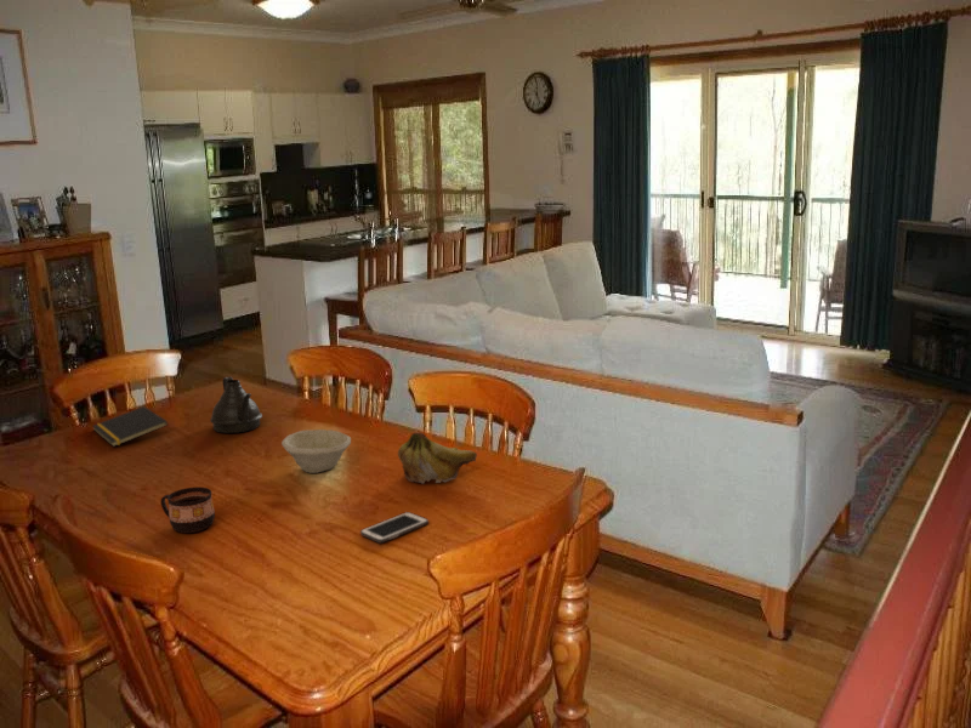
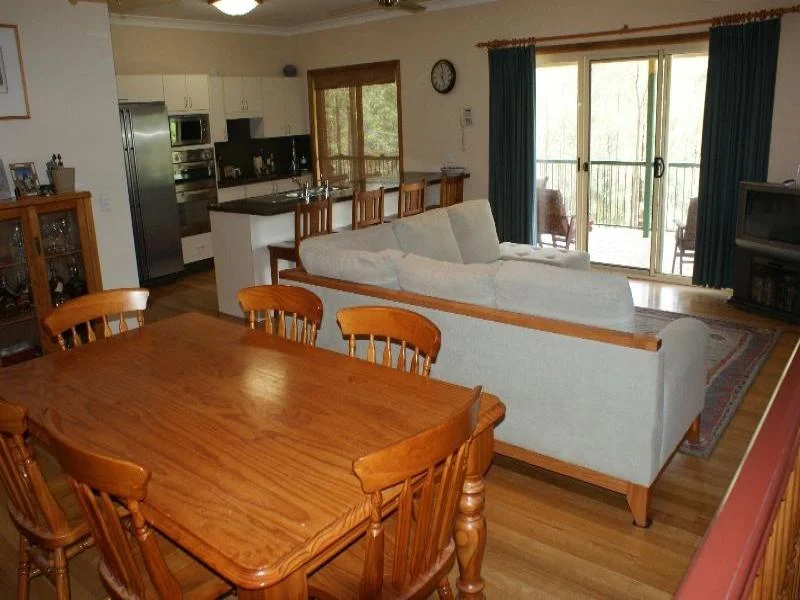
- fruit (437, 451)
- bowl (317, 453)
- cup (189, 510)
- cell phone (394, 527)
- notepad (129, 425)
- teapot (237, 405)
